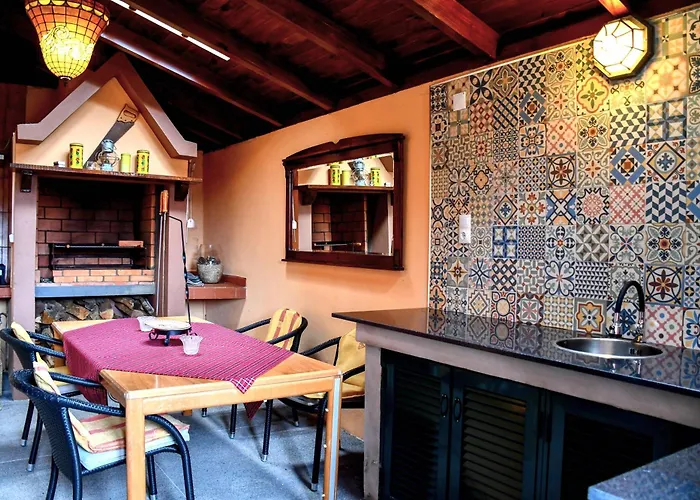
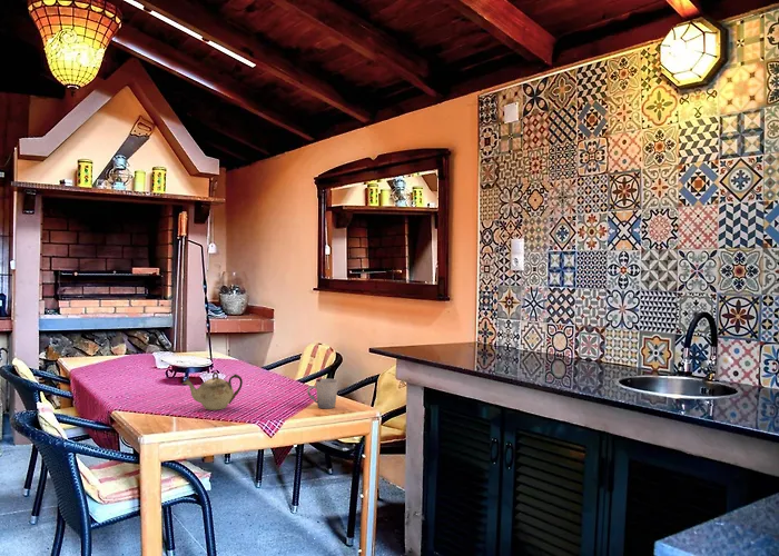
+ teapot (211, 389)
+ cup (322, 394)
